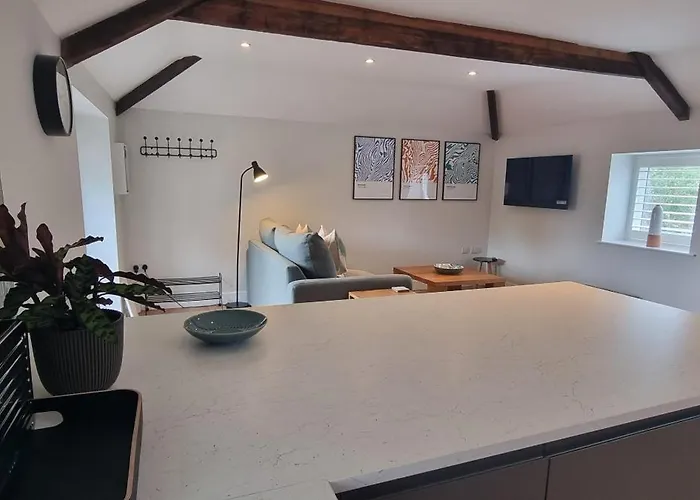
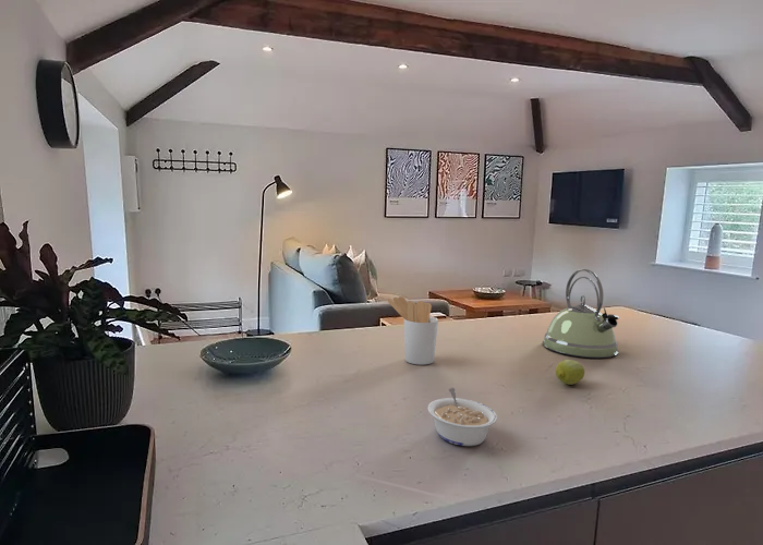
+ utensil holder (412, 328)
+ fruit (570, 371)
+ kettle (585, 310)
+ legume (459, 420)
